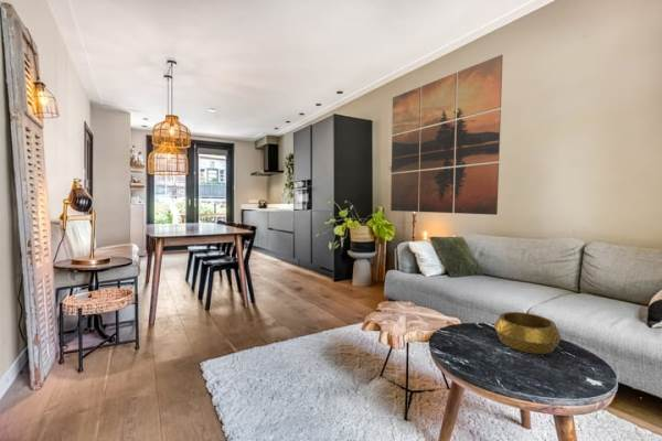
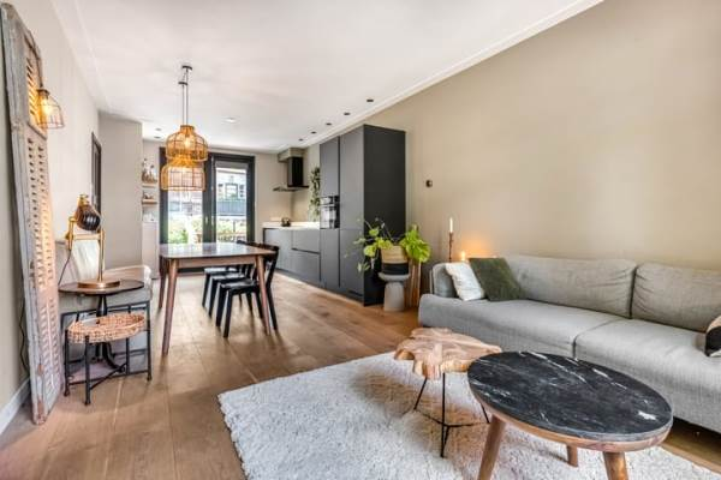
- wall art (436, 147)
- decorative bowl (525, 331)
